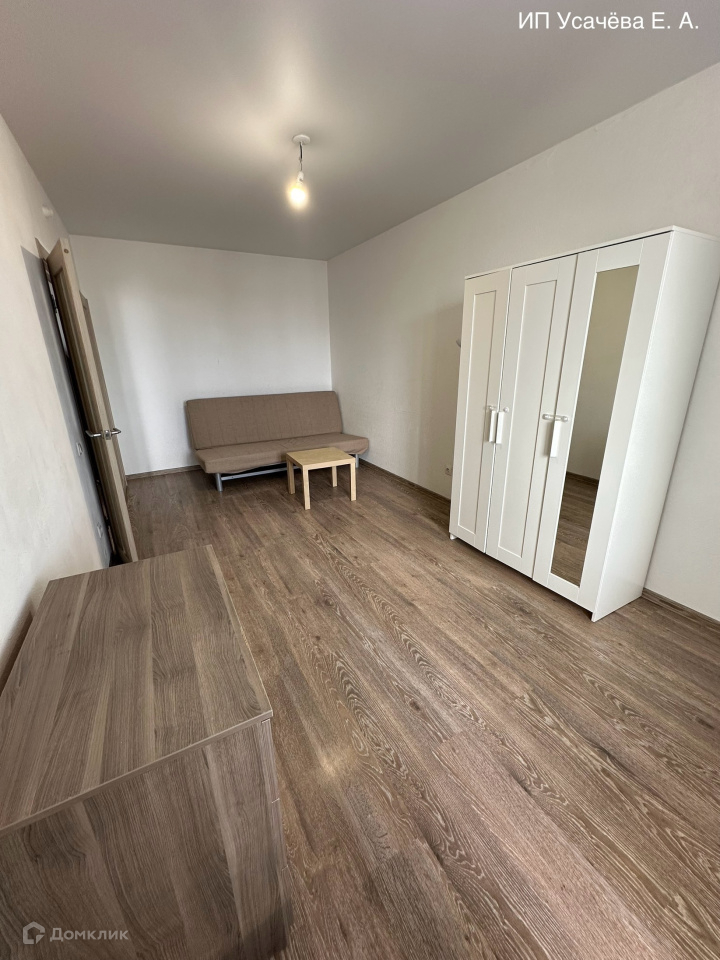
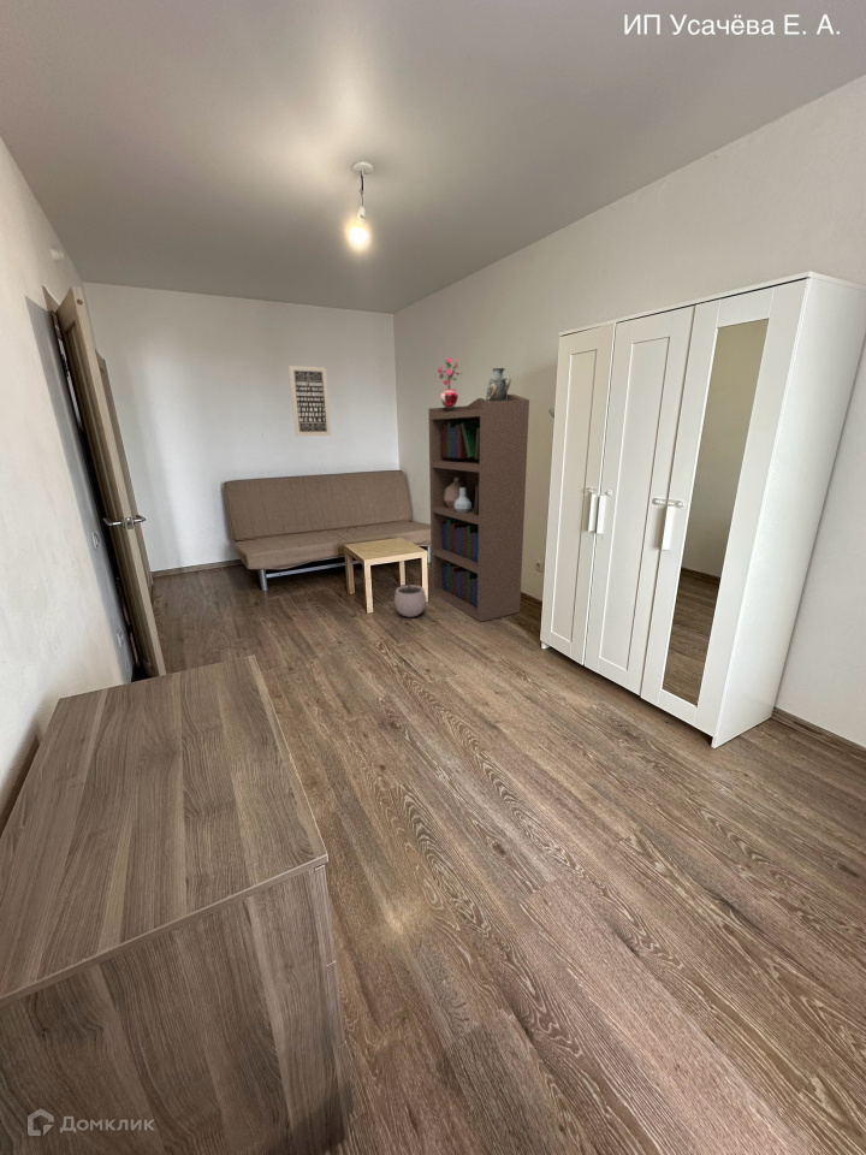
+ decorative vase (498, 389)
+ plant pot (410, 596)
+ potted plant (450, 387)
+ wall art (310, 402)
+ bookcase (474, 504)
